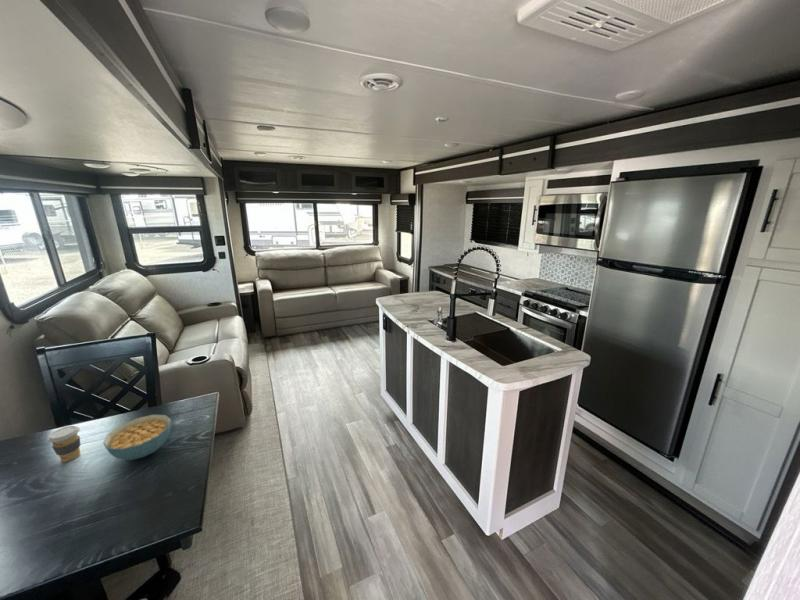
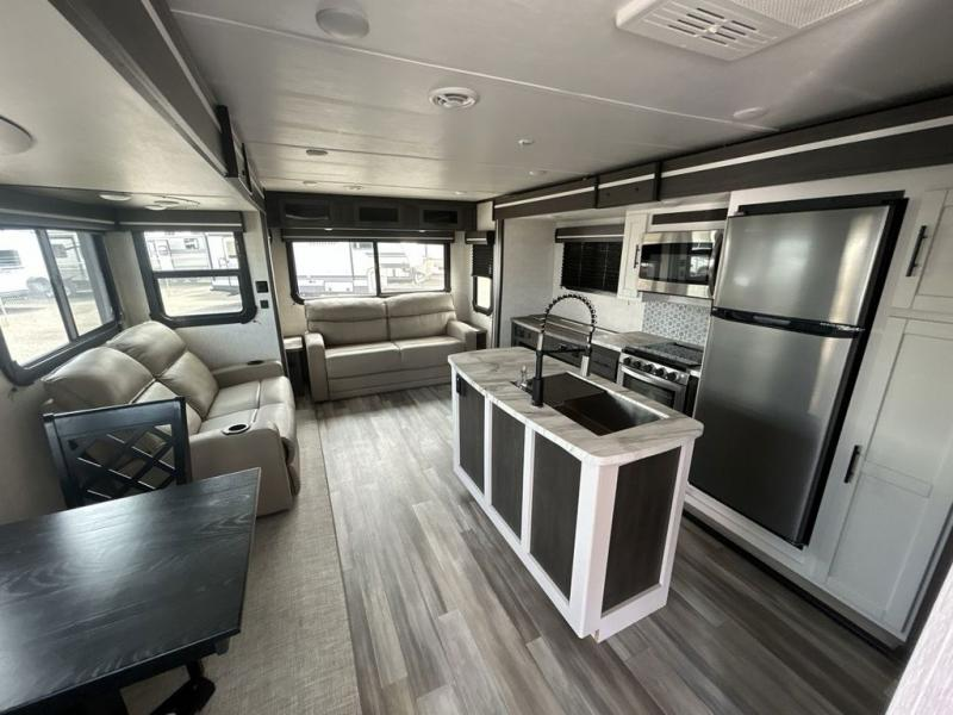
- coffee cup (67, 444)
- cereal bowl (141, 441)
